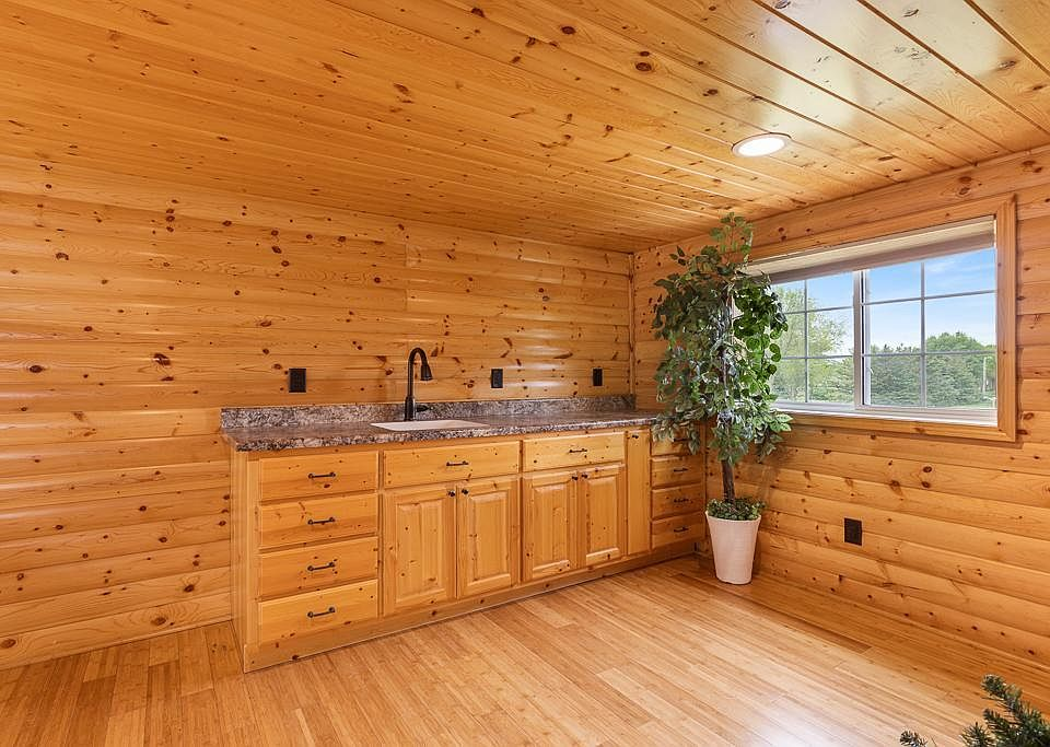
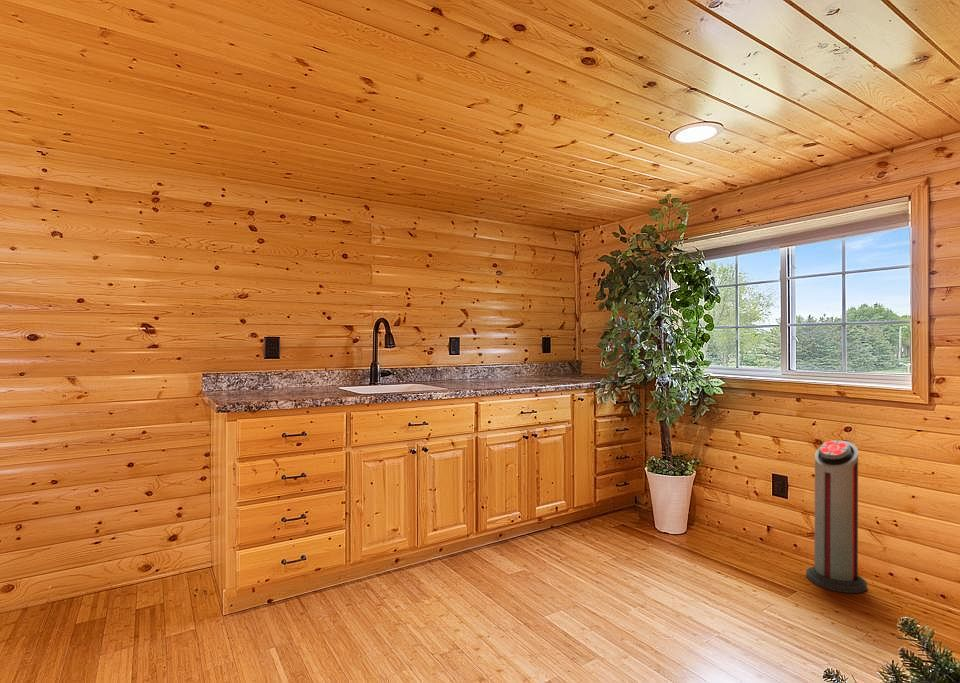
+ air purifier (835, 511)
